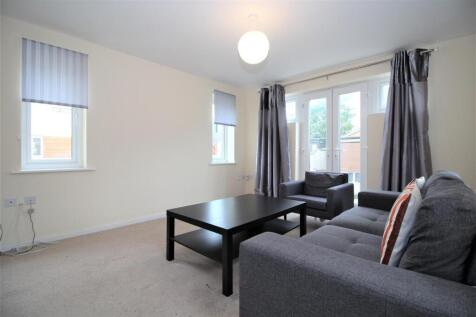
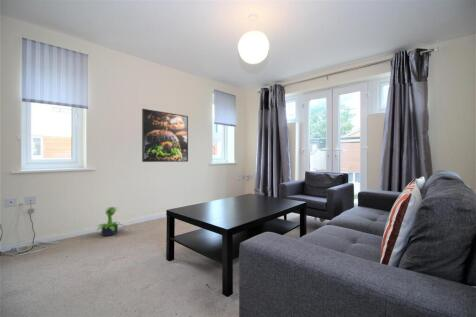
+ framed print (166, 137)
+ potted plant (109, 220)
